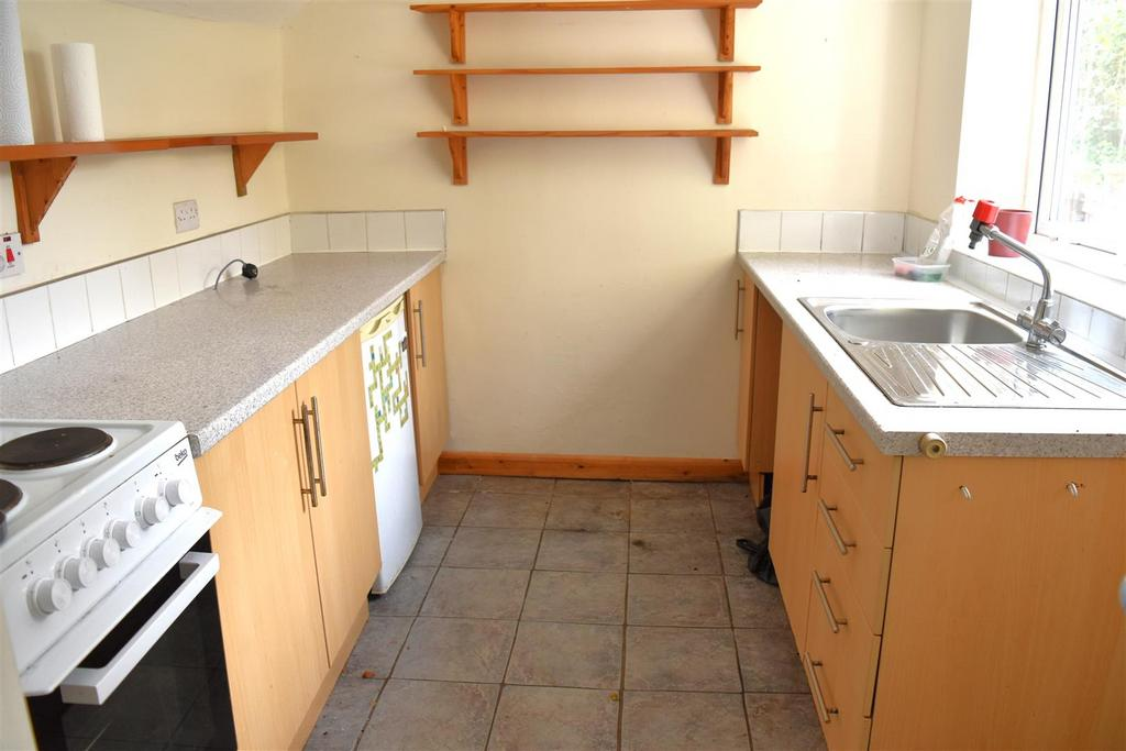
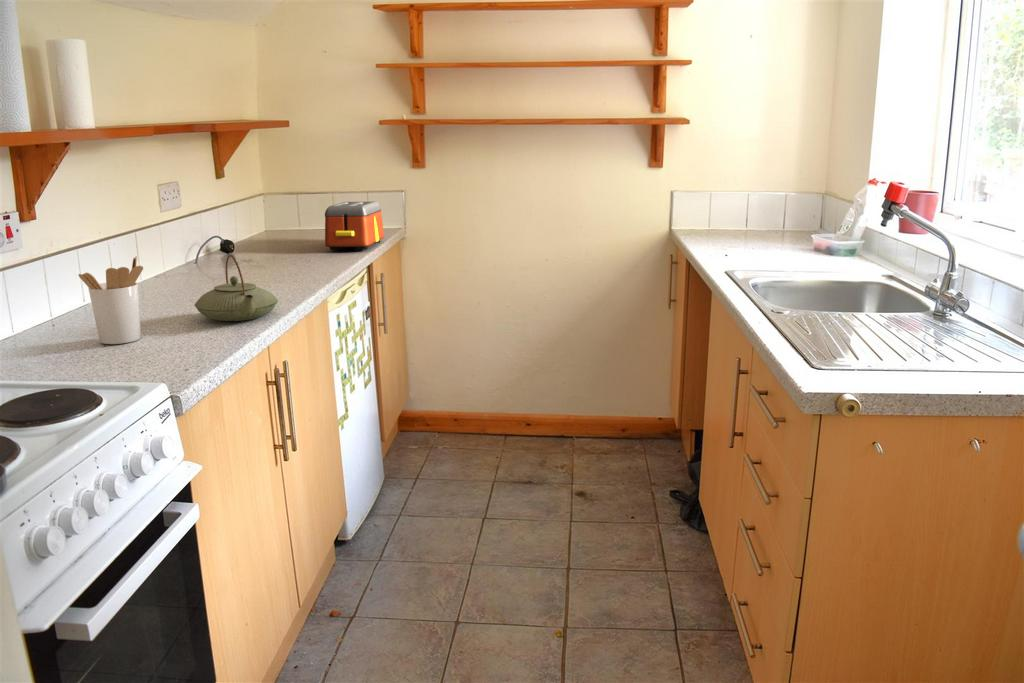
+ toaster (354, 225)
+ teapot (236, 286)
+ utensil holder (119, 300)
